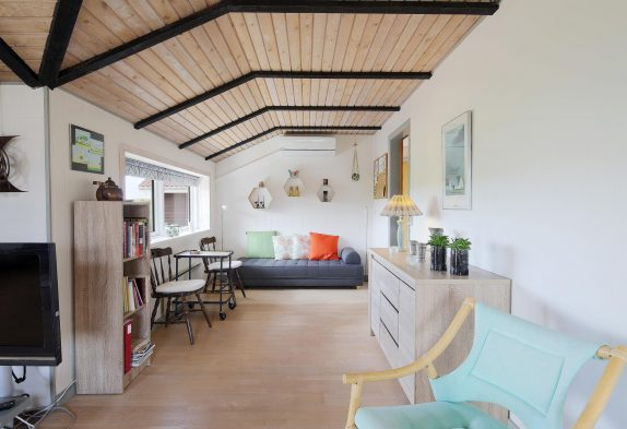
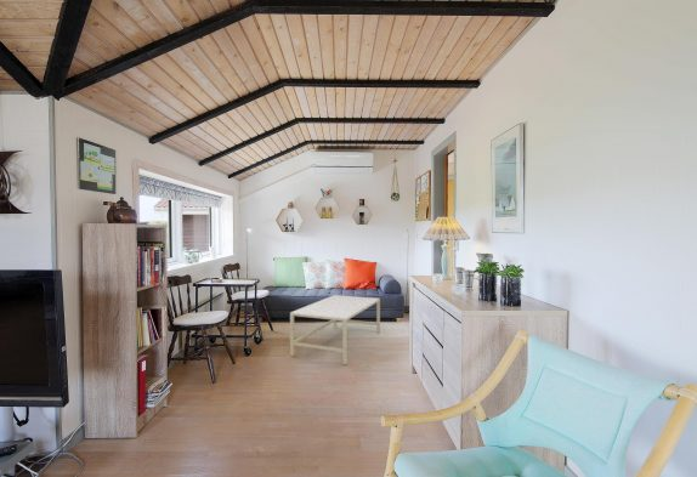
+ coffee table (339, 320)
